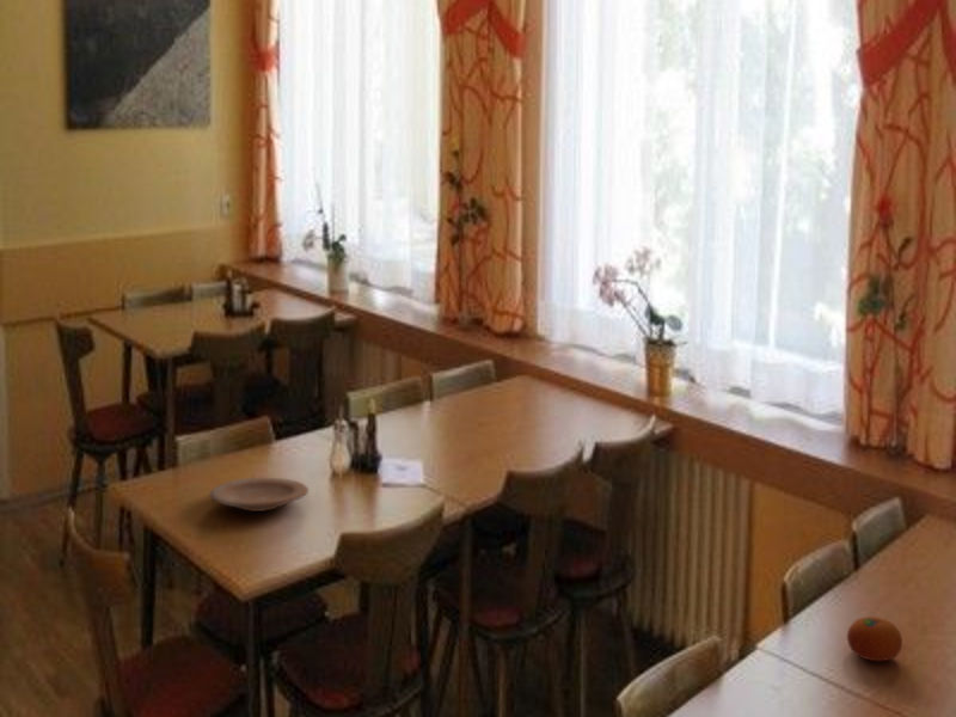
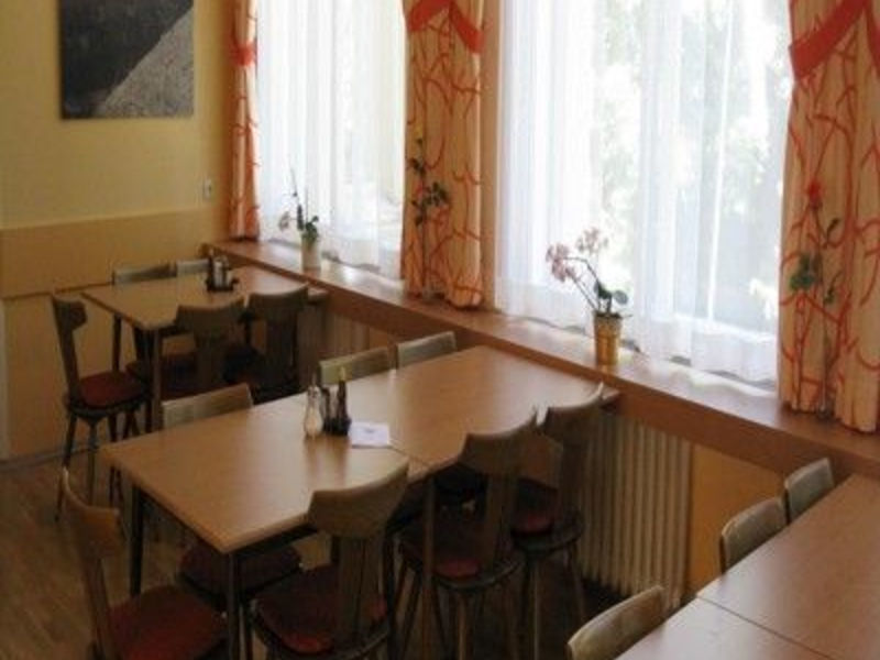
- fruit (874, 639)
- plate (259, 497)
